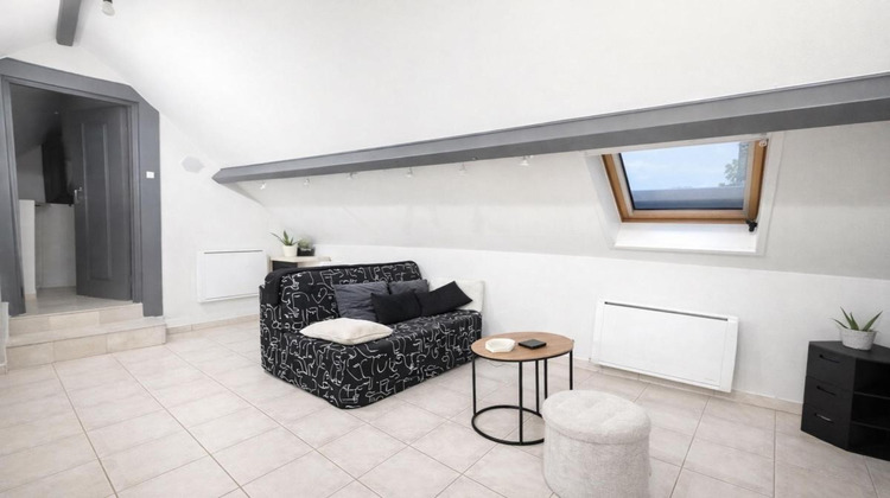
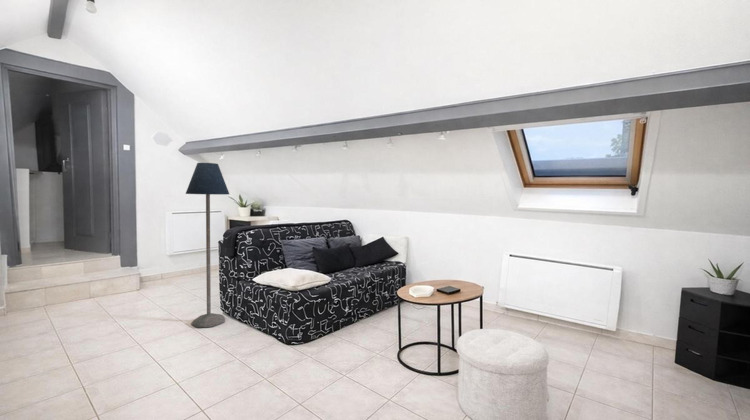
+ floor lamp (208, 243)
